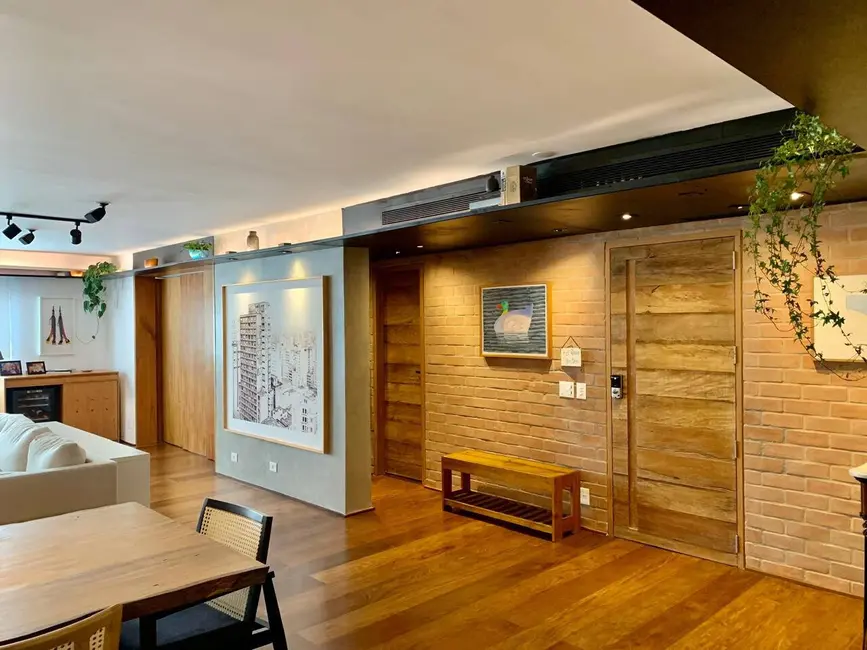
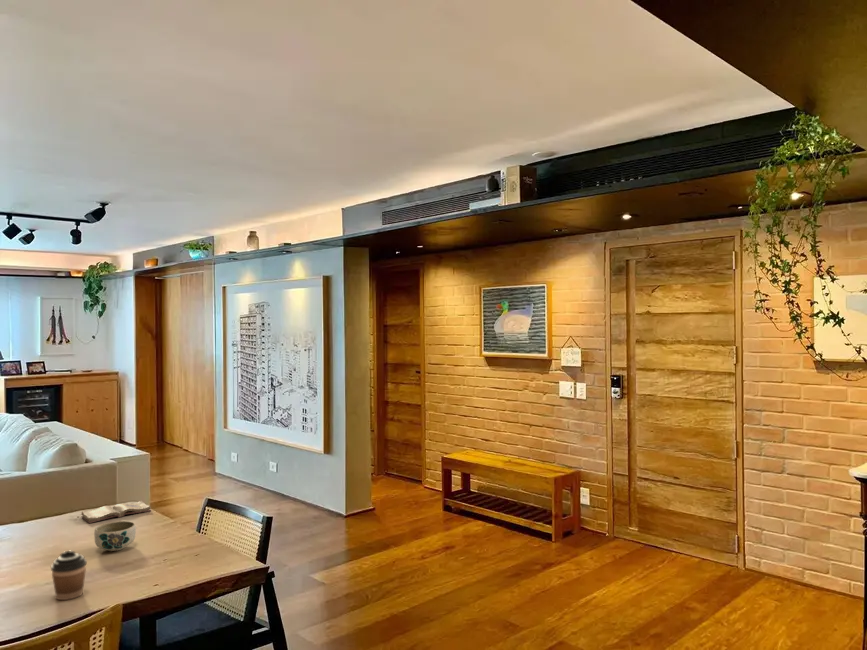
+ coffee cup (69, 574)
+ bowl (115, 537)
+ diary (116, 510)
